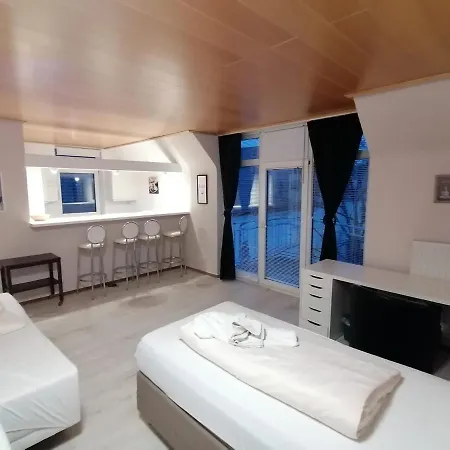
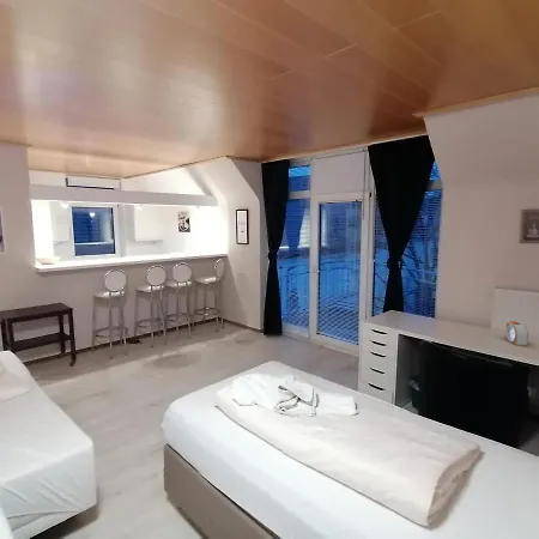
+ alarm clock (516, 332)
